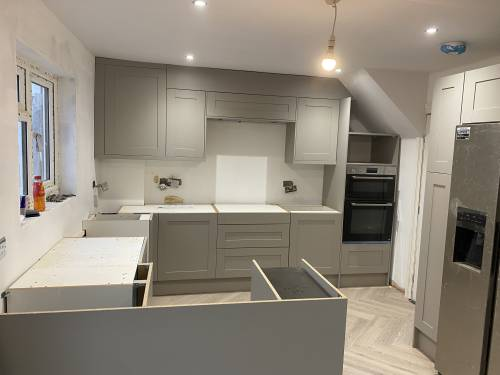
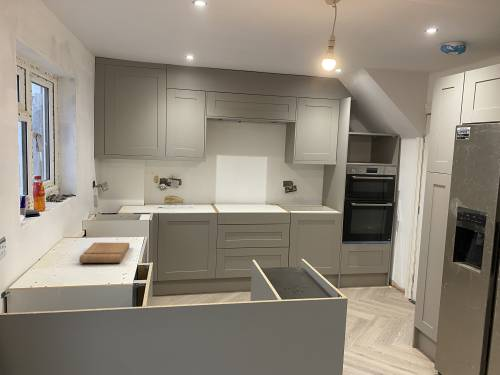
+ cutting board (106, 252)
